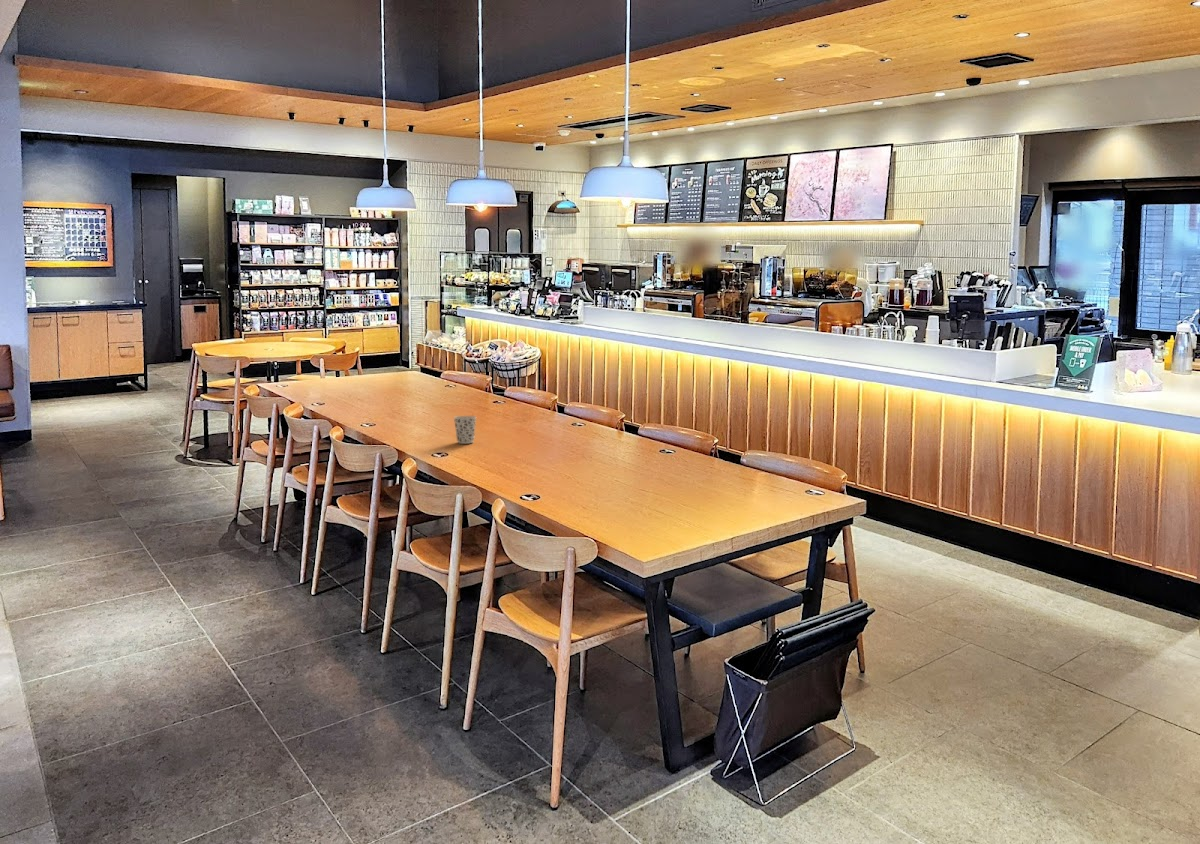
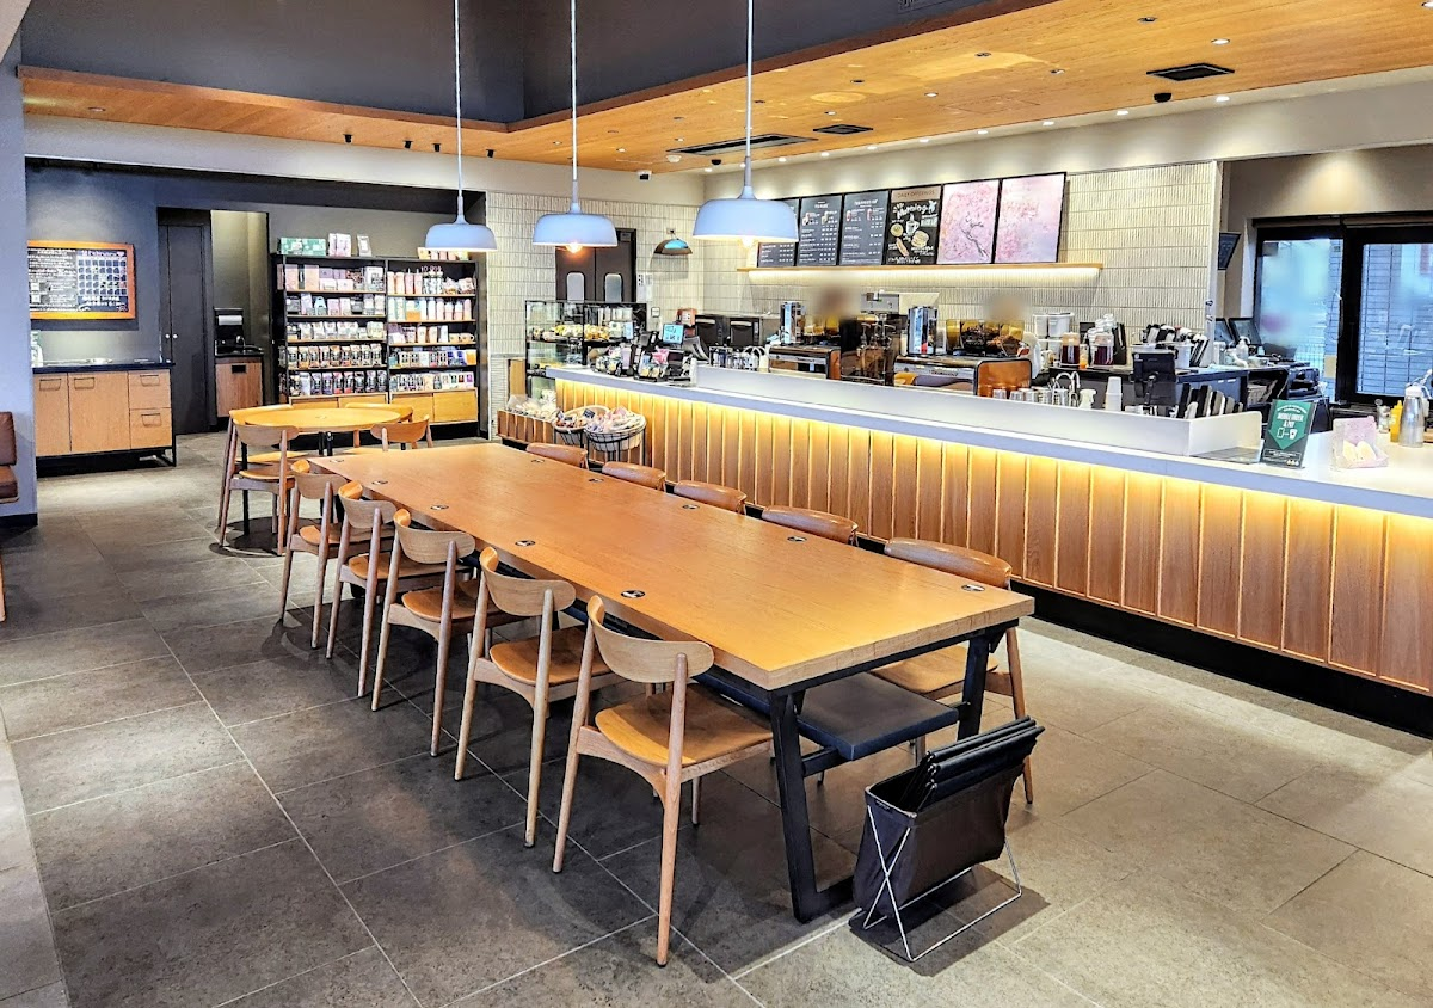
- cup (465, 429)
